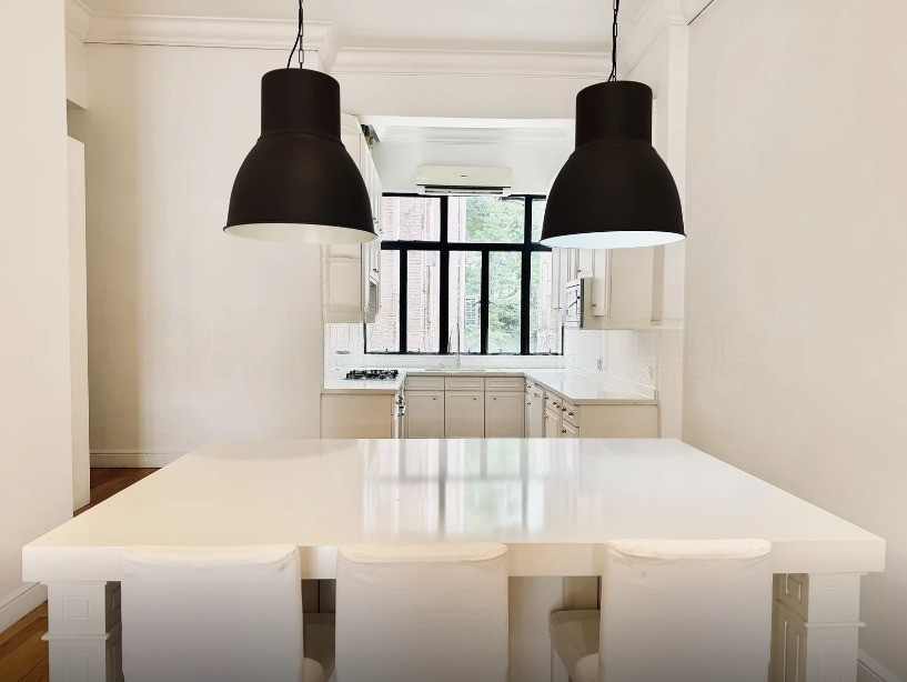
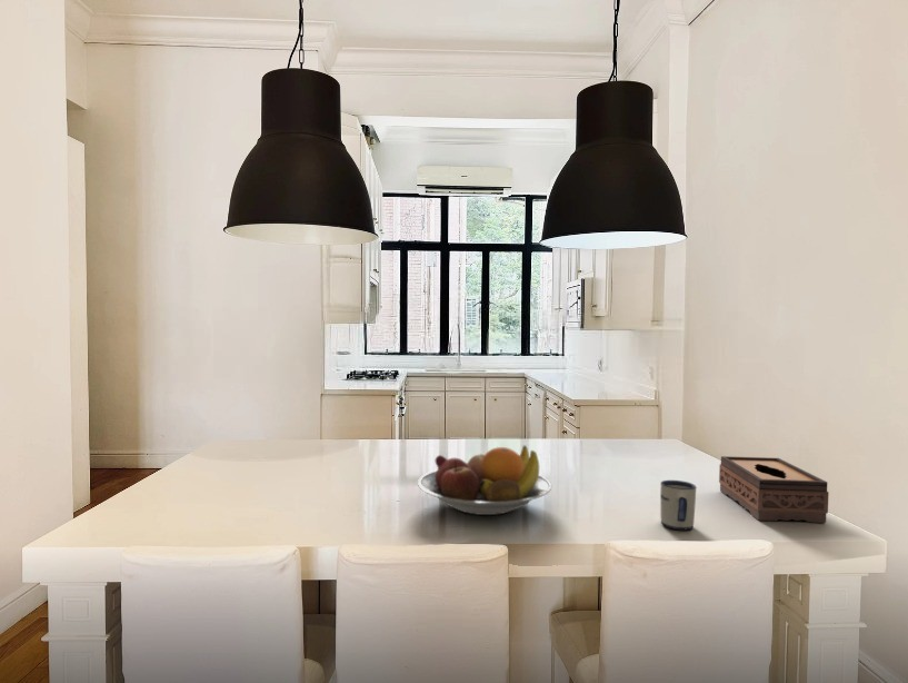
+ fruit bowl (483, 476)
+ mug (678, 506)
+ tissue box (769, 486)
